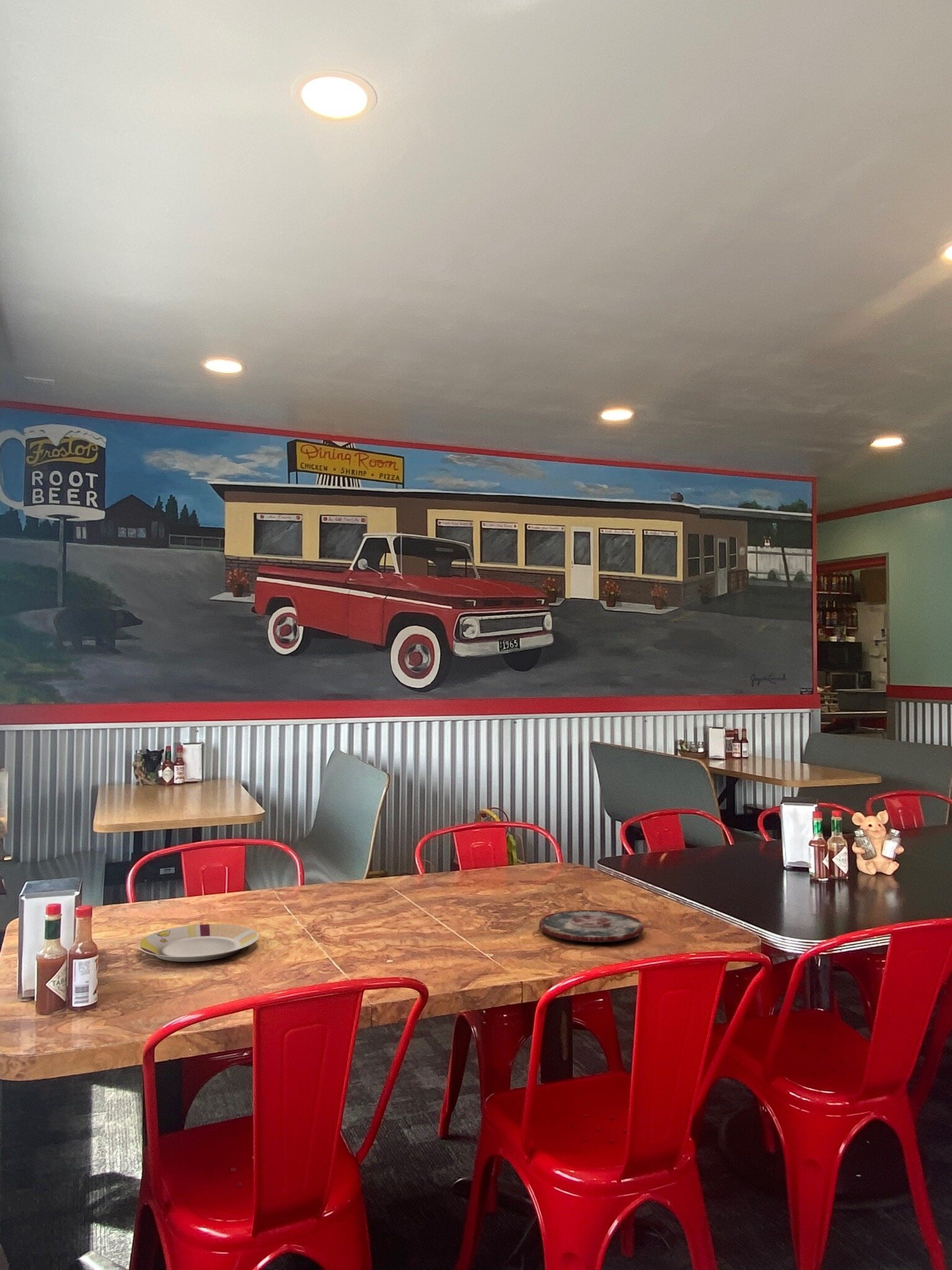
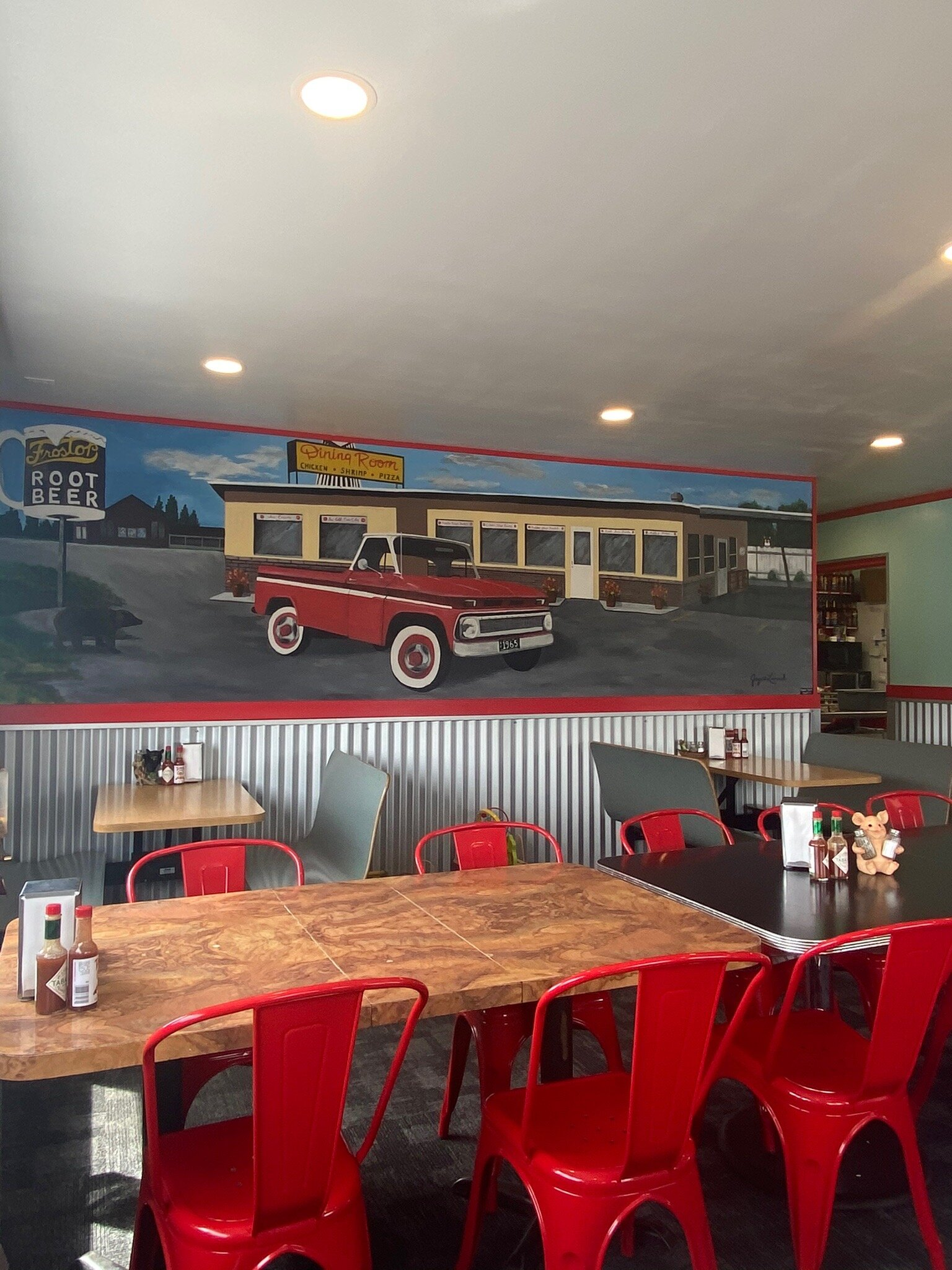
- plate (591, 926)
- plate (199, 944)
